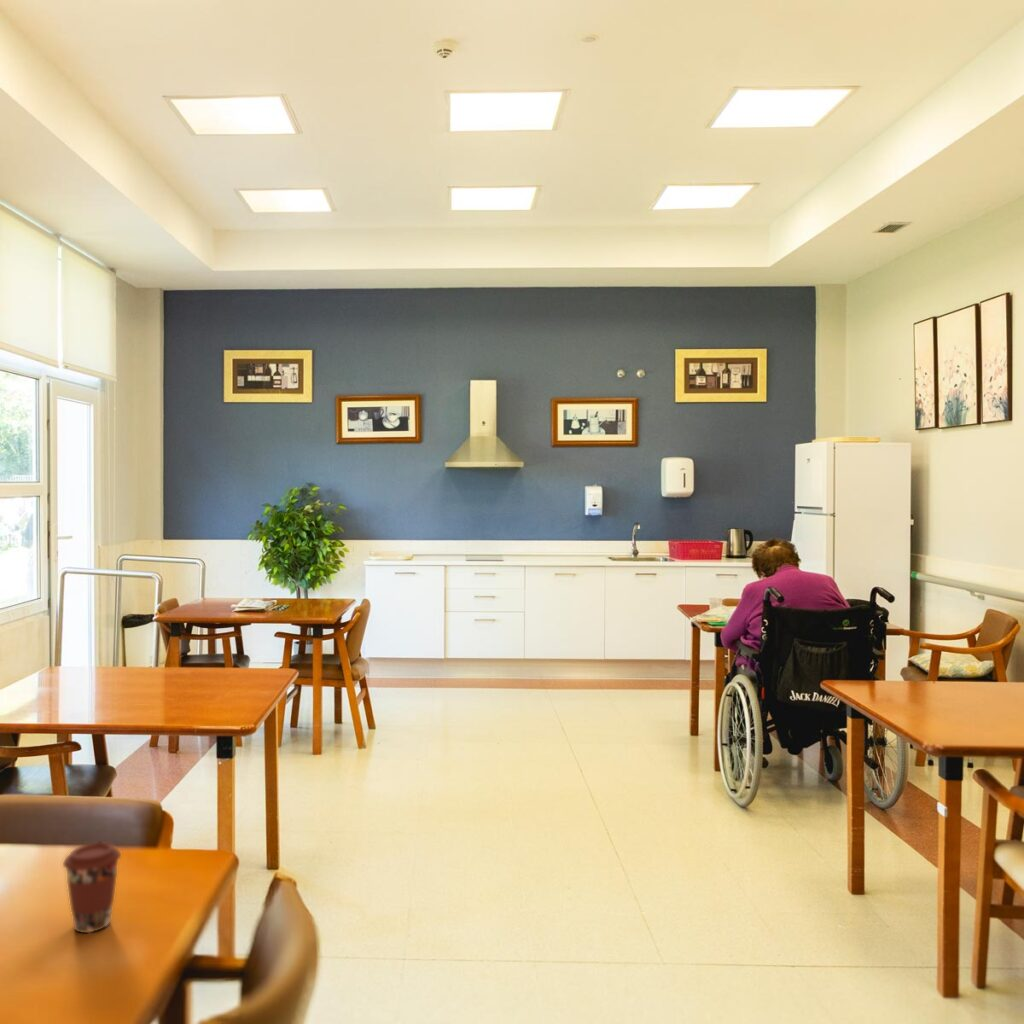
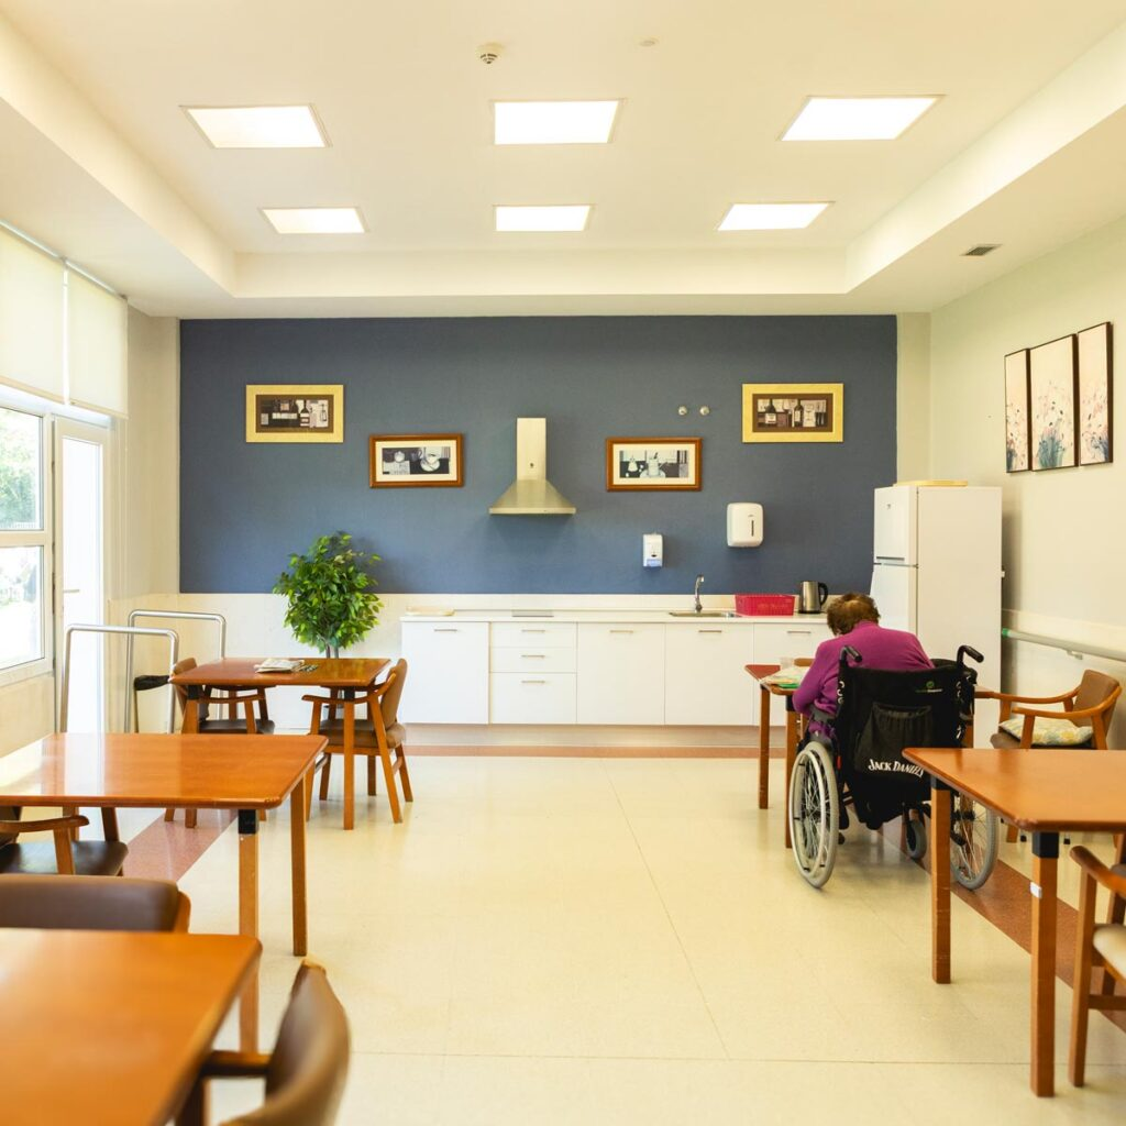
- coffee cup (92, 887)
